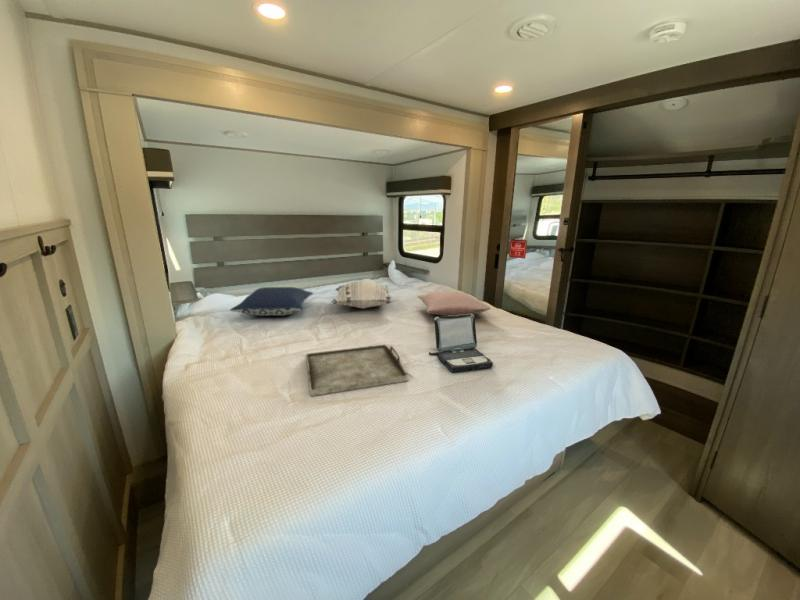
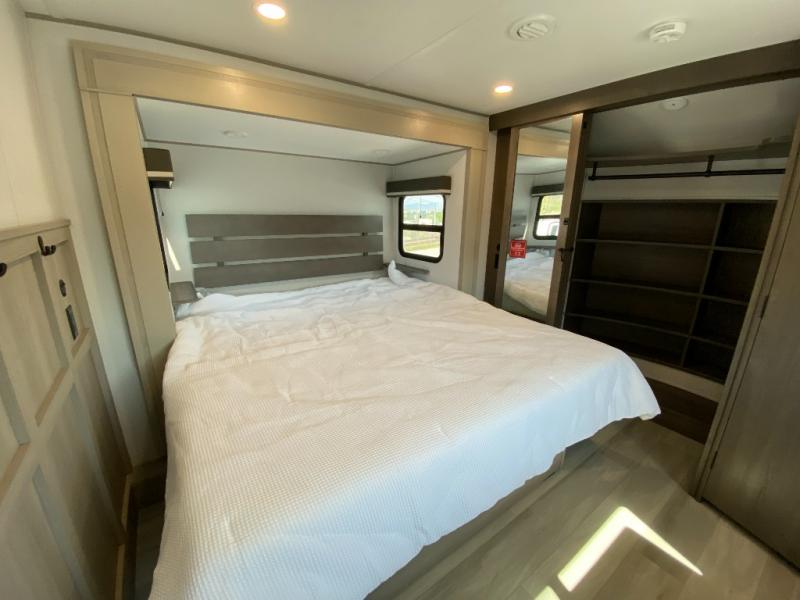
- serving tray (353, 362)
- pillow (275, 300)
- laptop (461, 340)
- decorative pillow (363, 293)
- pillow (451, 302)
